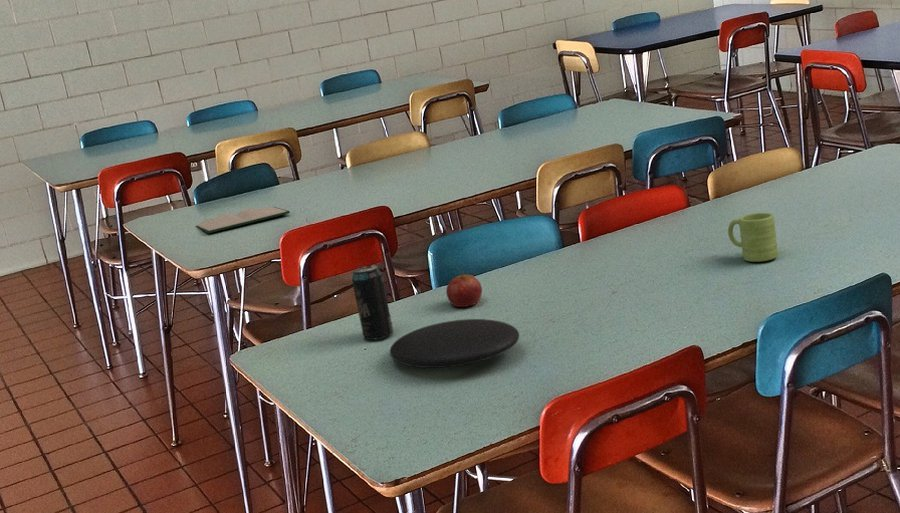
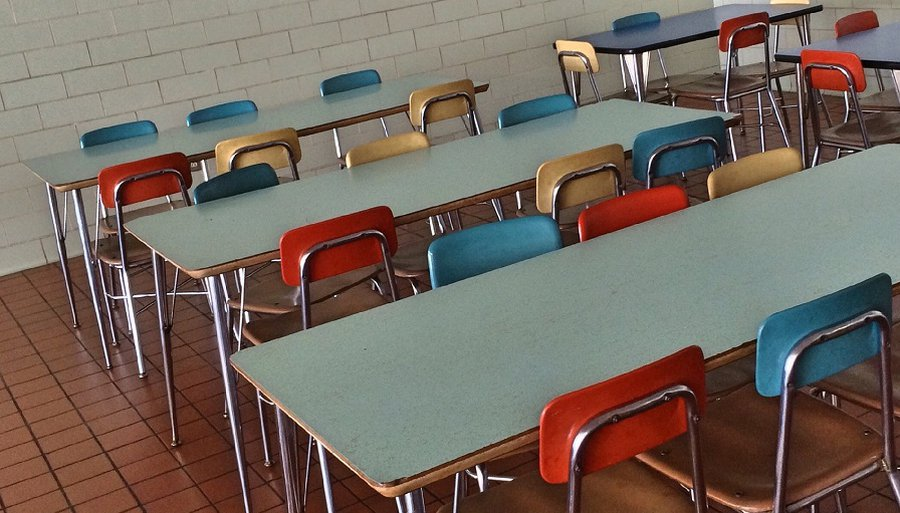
- hardback book (241, 217)
- apple (463, 287)
- mug (751, 236)
- beverage can (371, 301)
- plate (453, 342)
